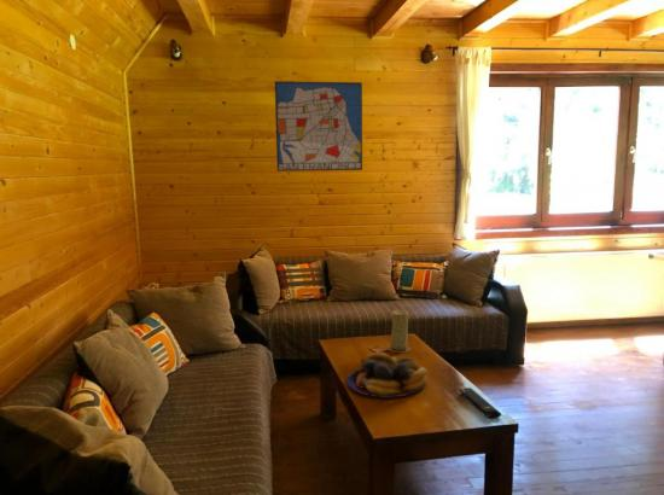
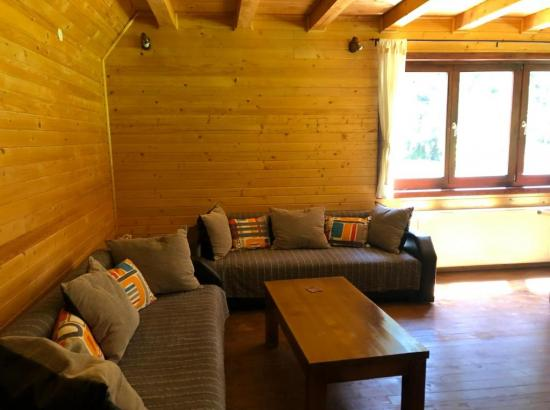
- fruit bowl (385, 368)
- wall art (319, 127)
- candle (398, 330)
- remote control (478, 402)
